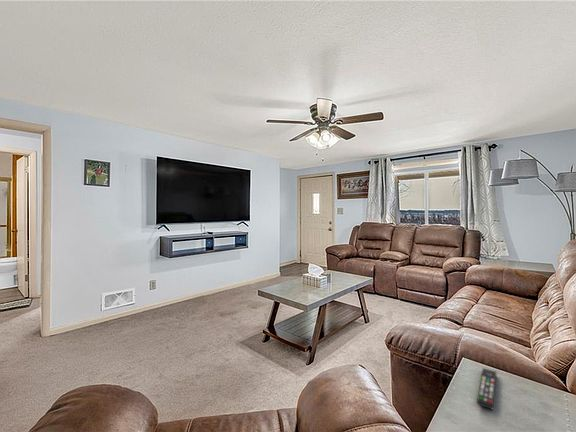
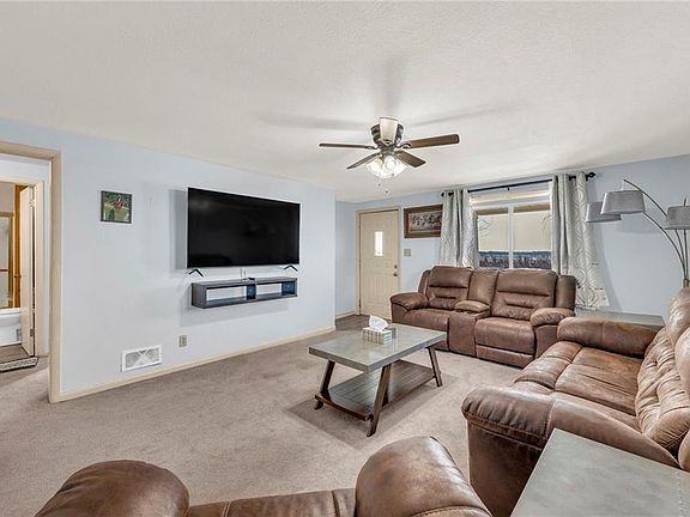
- remote control (487, 386)
